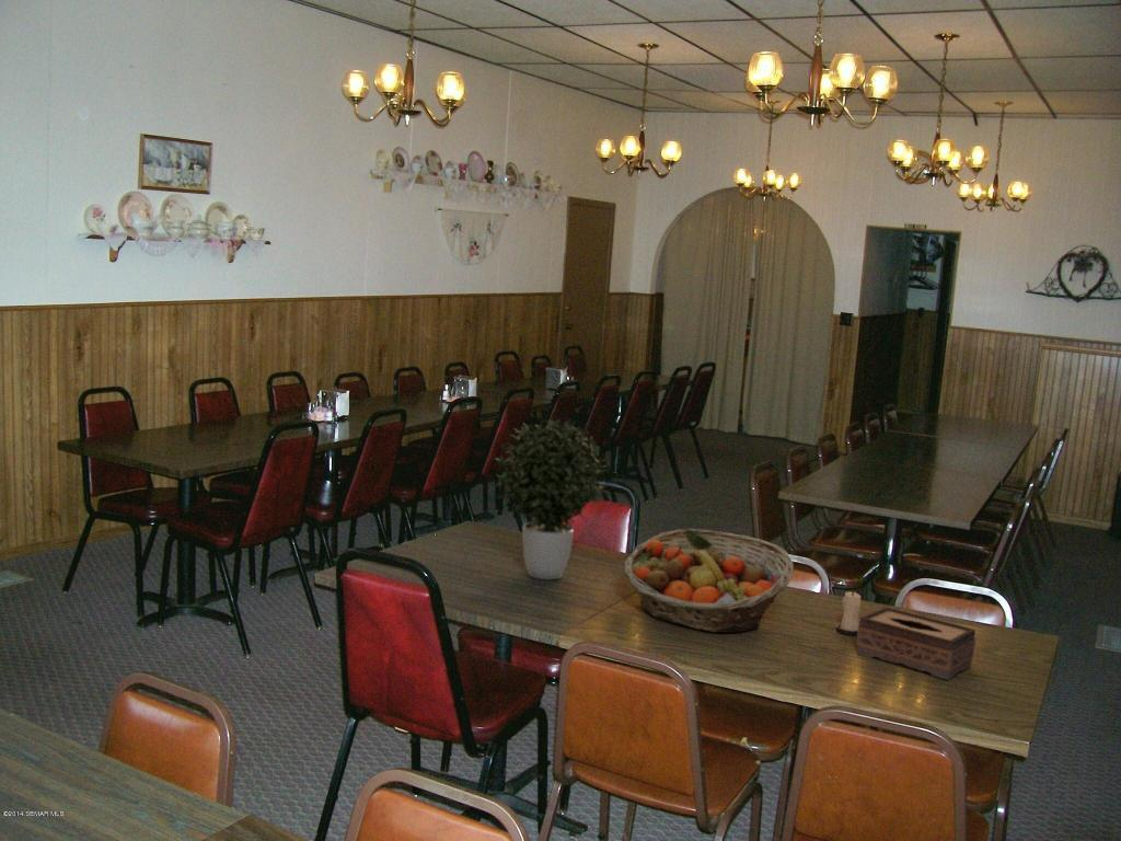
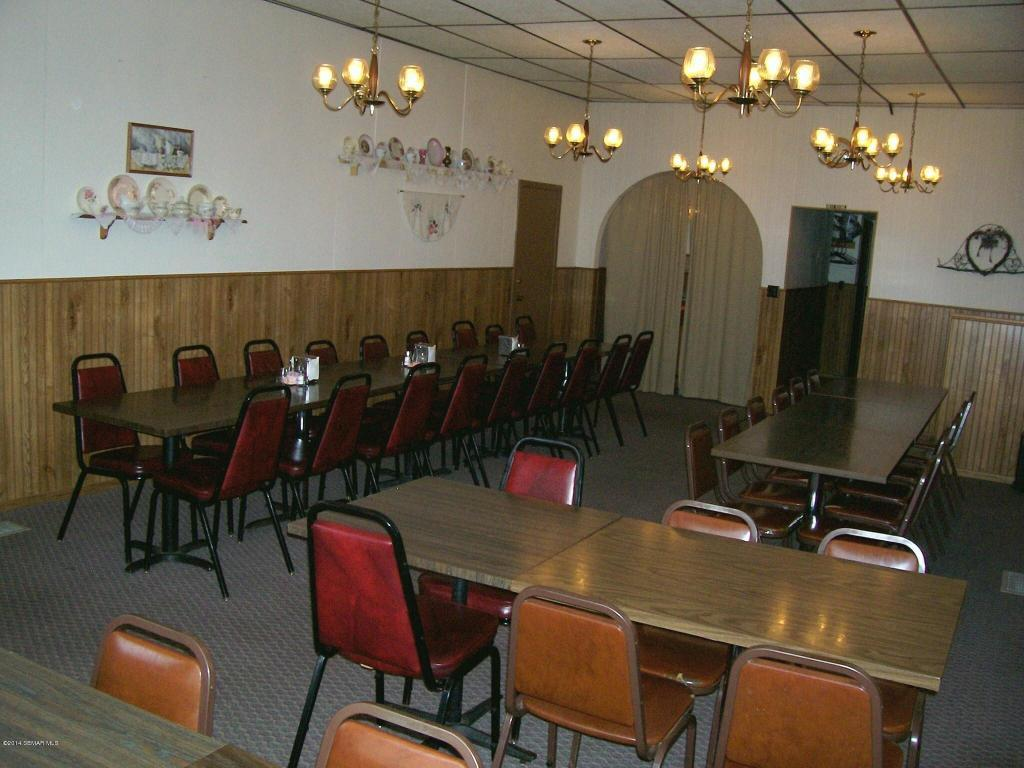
- candle (851, 610)
- tissue box (915, 642)
- fruit basket (706, 578)
- potted plant (552, 497)
